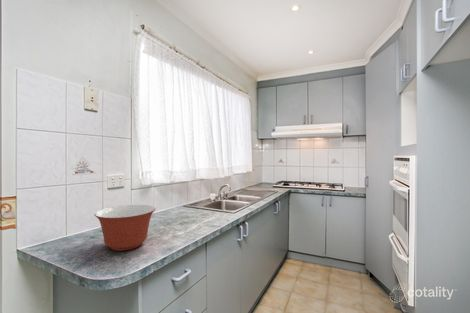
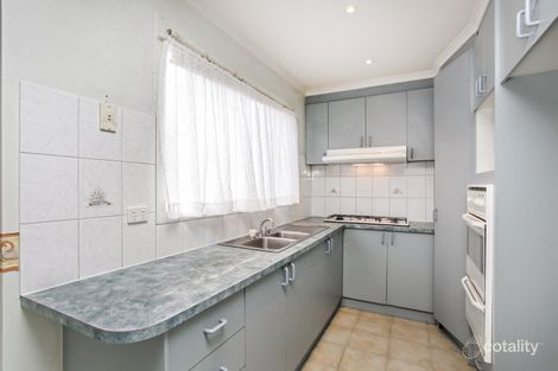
- mixing bowl (126, 227)
